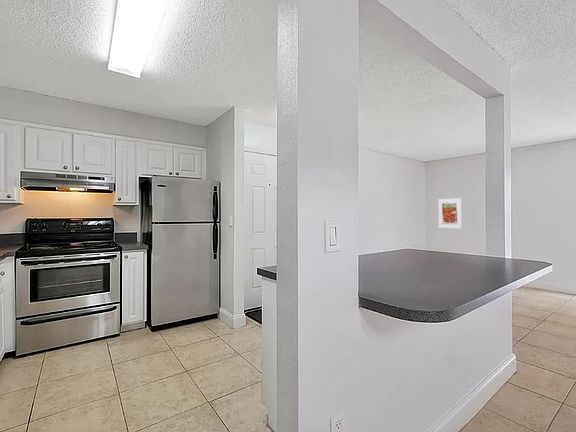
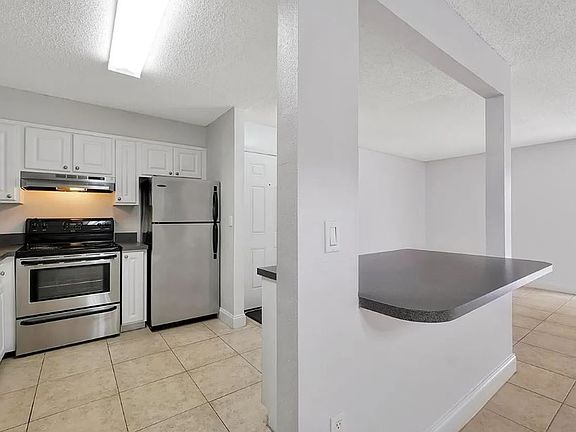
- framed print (449, 213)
